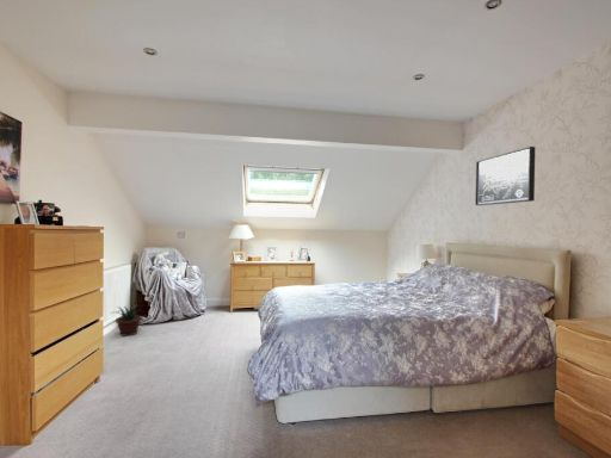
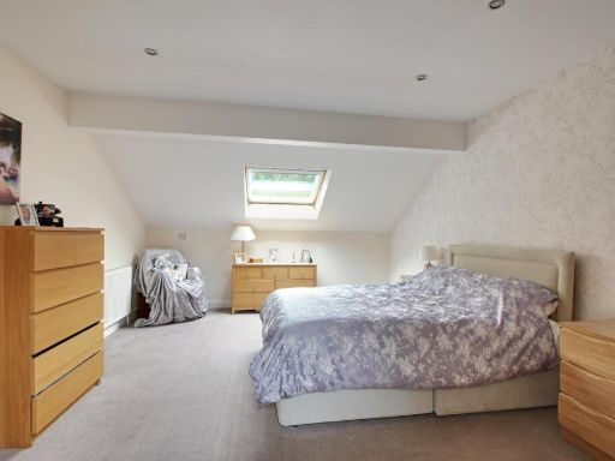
- potted plant (125, 321)
- wall art (501, 179)
